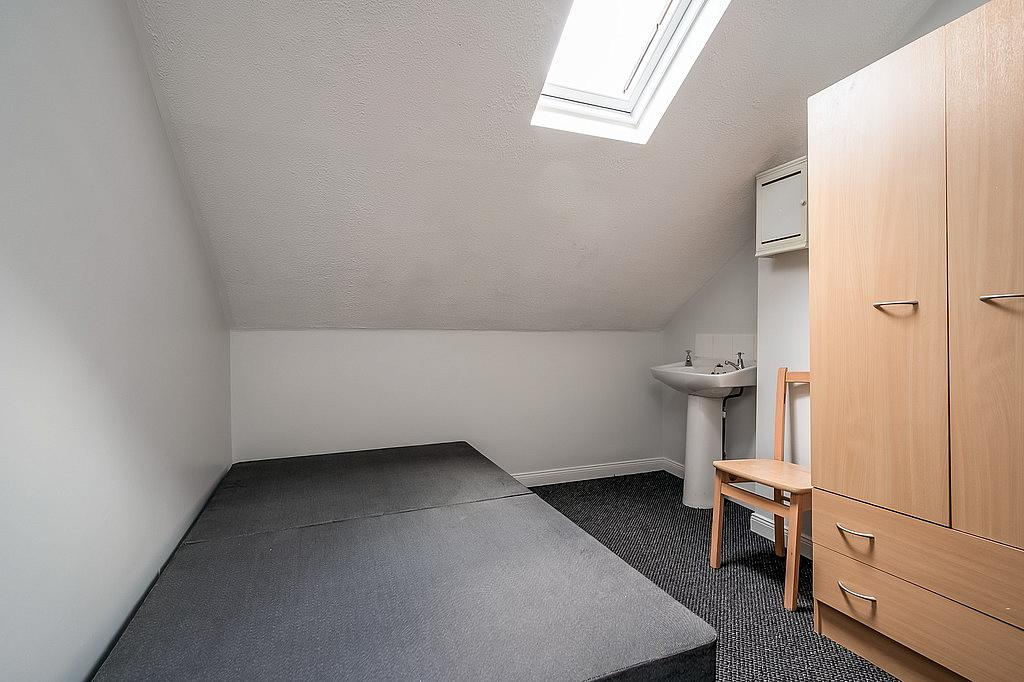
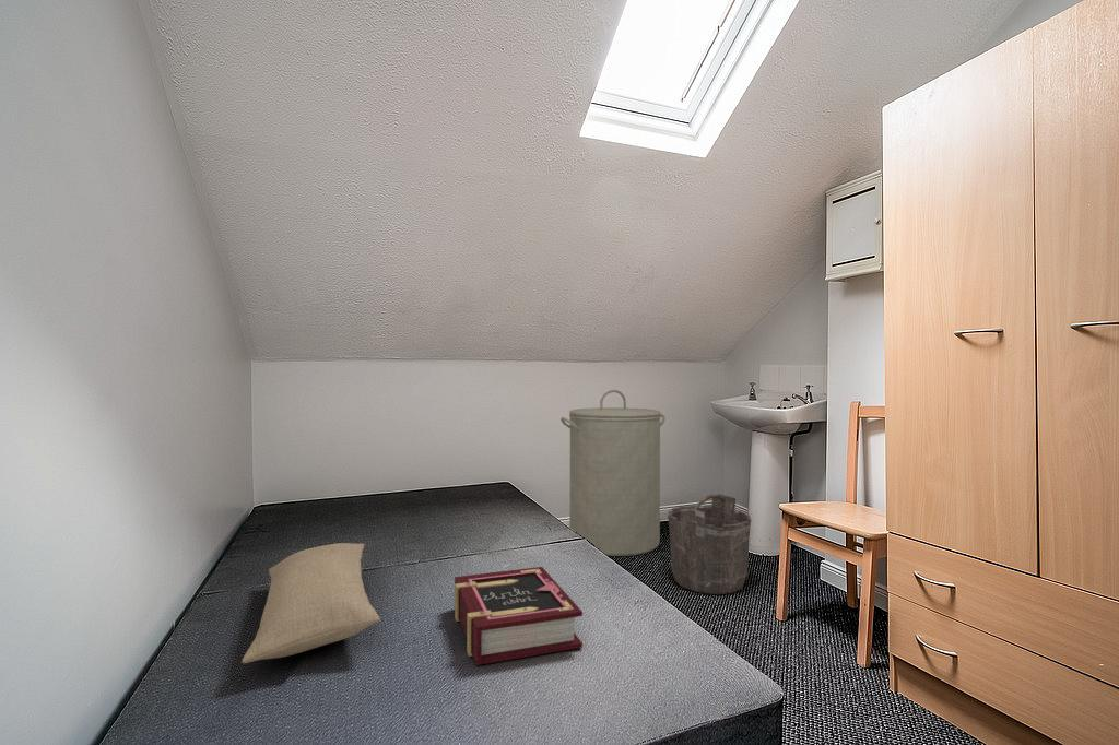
+ bucket (708, 537)
+ pillow (316, 591)
+ laundry hamper (614, 465)
+ book (511, 607)
